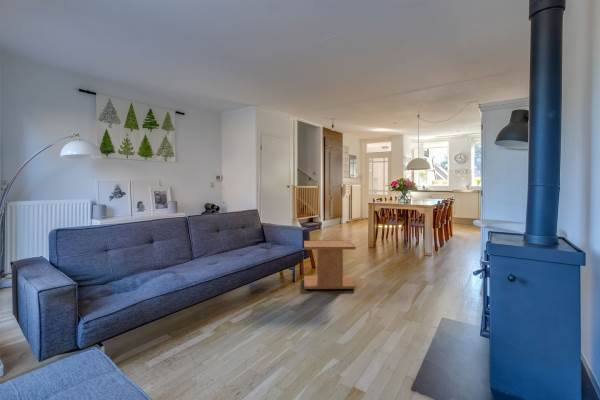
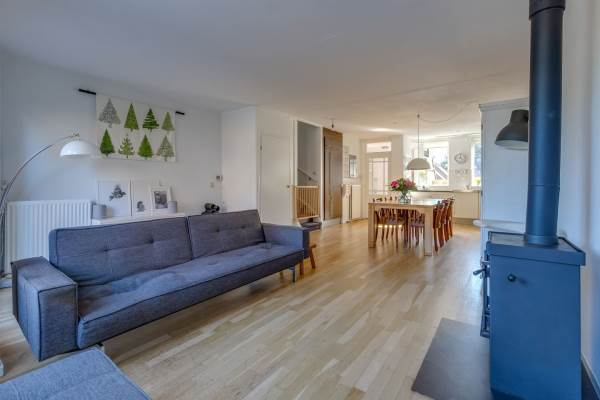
- side table (328, 264)
